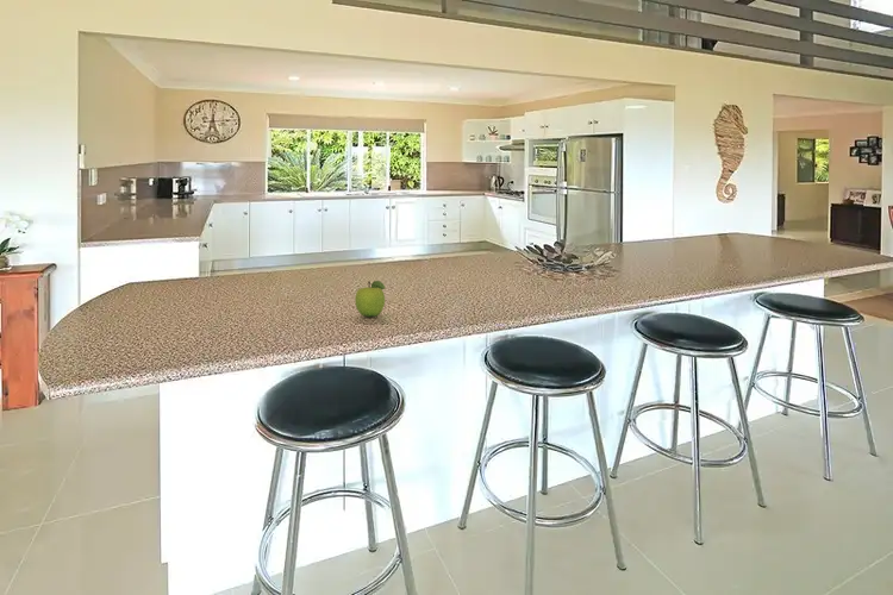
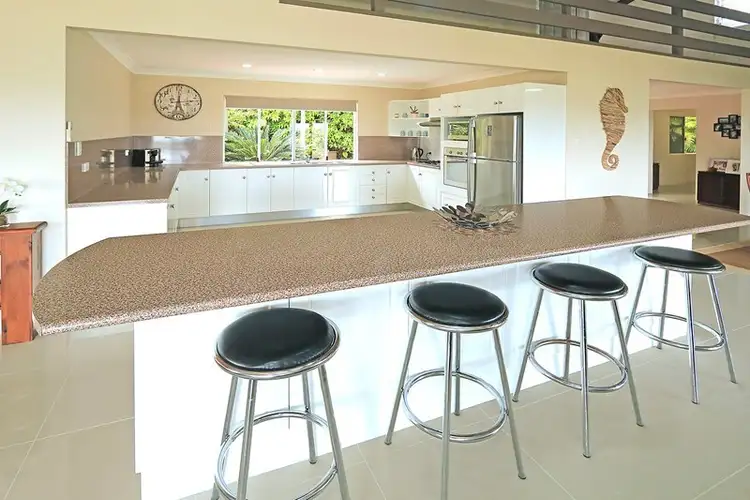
- fruit (371, 298)
